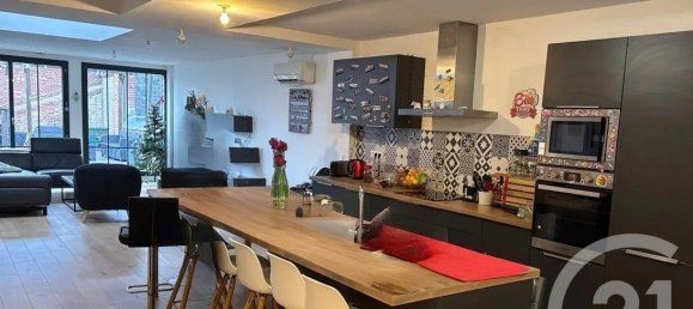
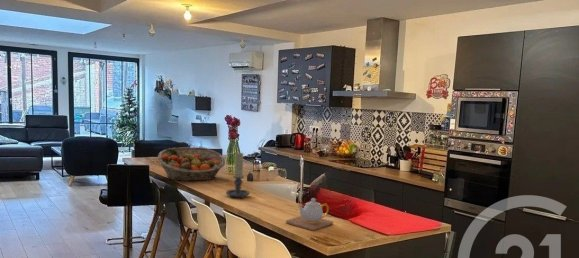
+ teapot (310, 210)
+ candle holder (239, 174)
+ fruit basket (191, 163)
